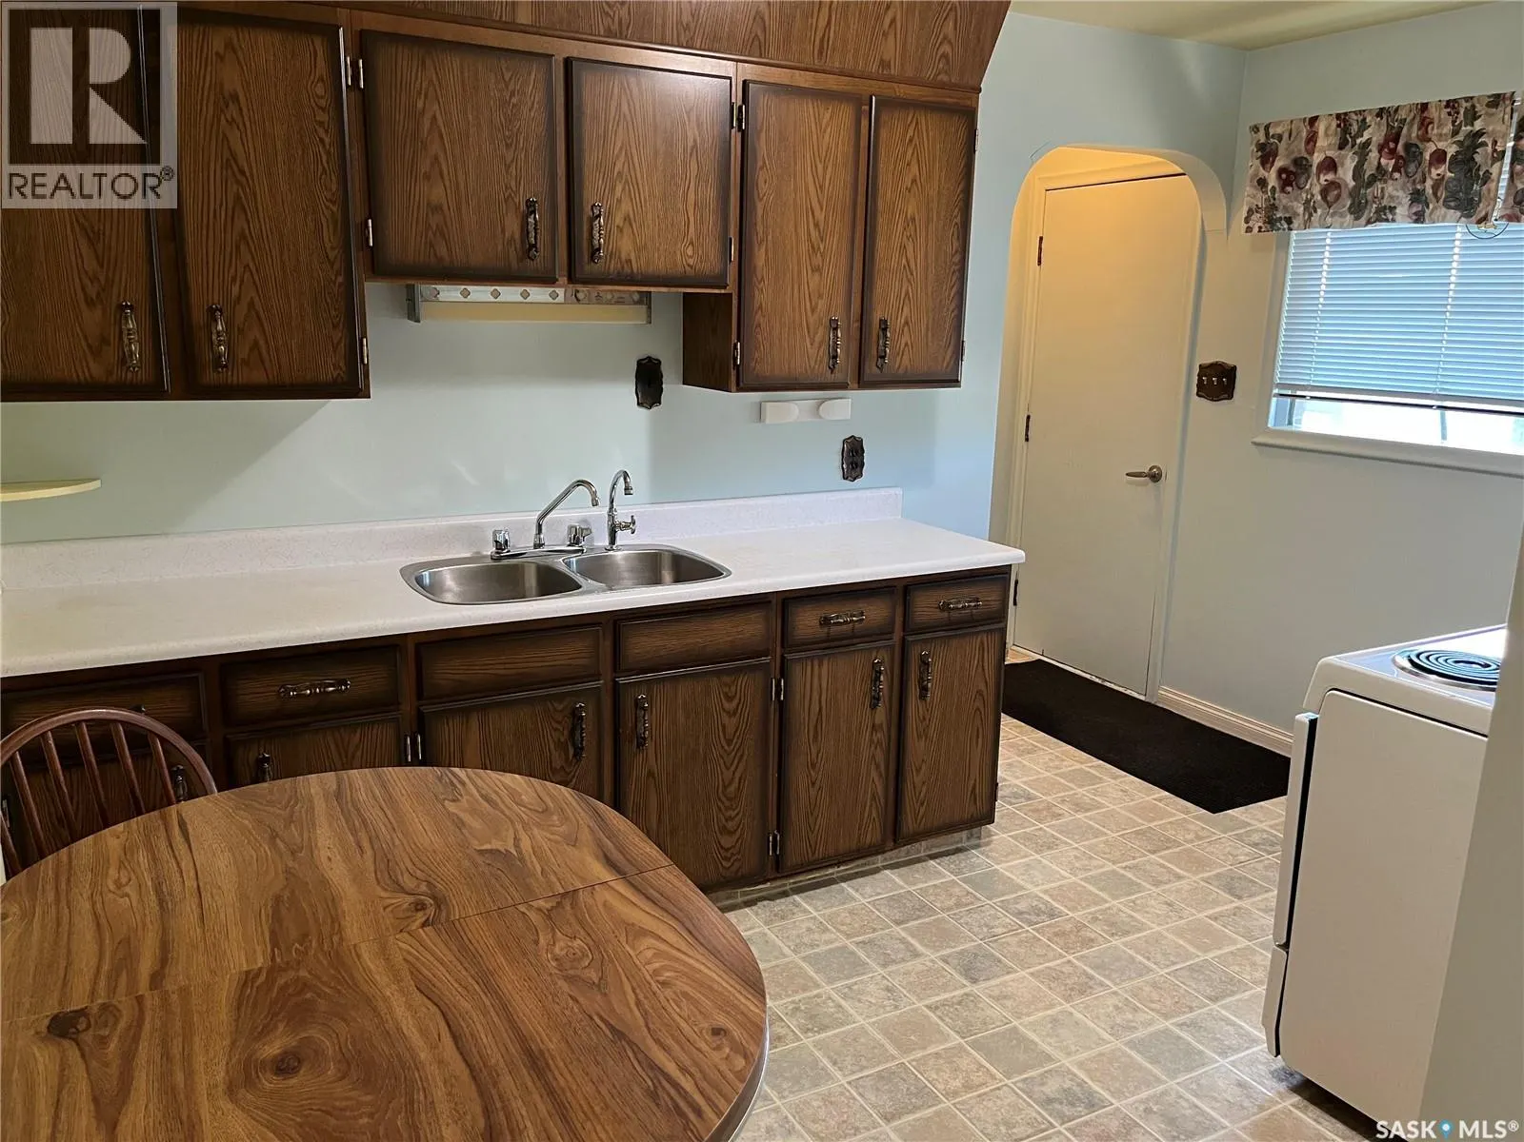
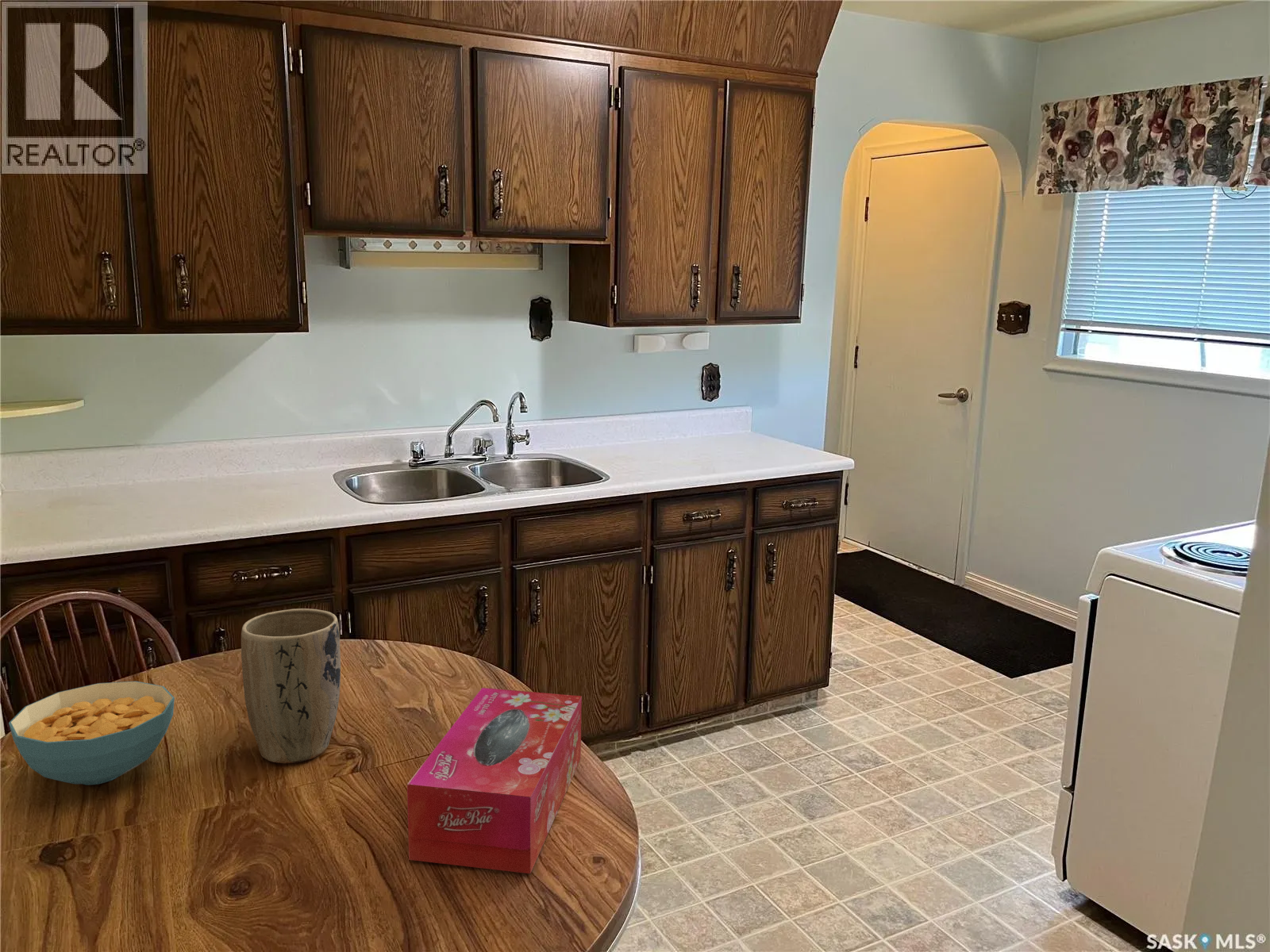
+ cereal bowl (97, 742)
+ plant pot (293, 686)
+ tissue box (503, 770)
